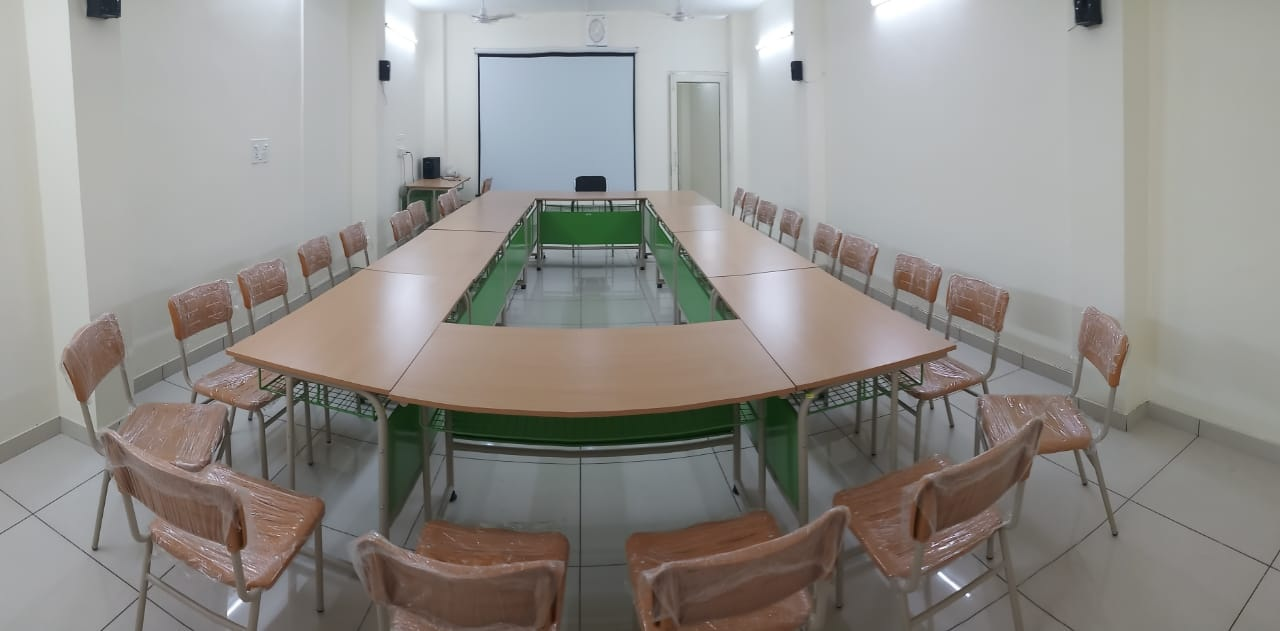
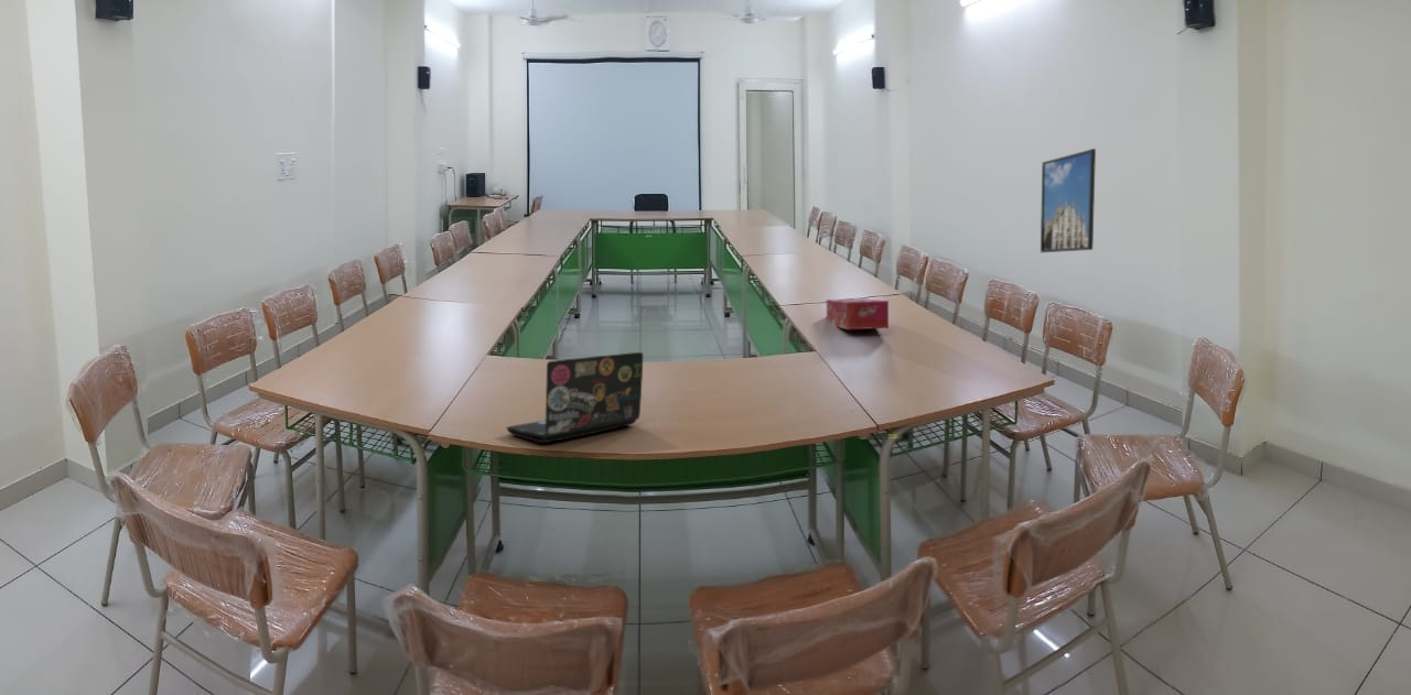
+ laptop (574, 391)
+ tissue box (855, 313)
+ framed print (1066, 204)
